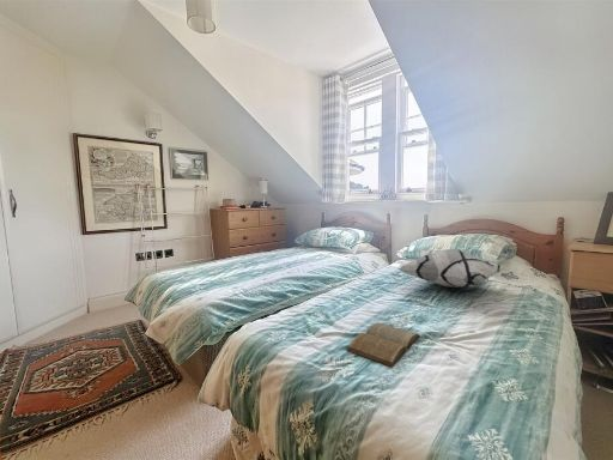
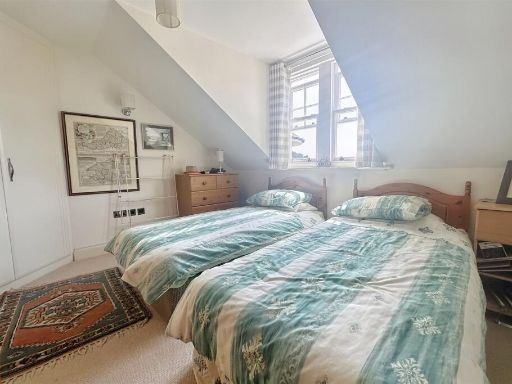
- decorative pillow (450, 268)
- book (384, 339)
